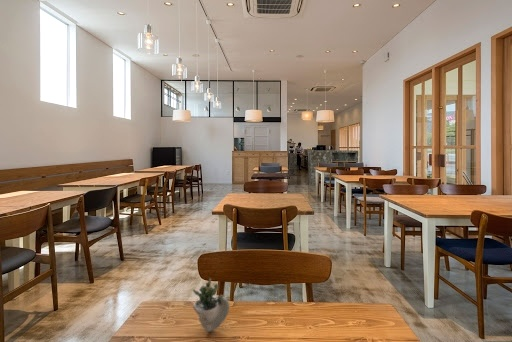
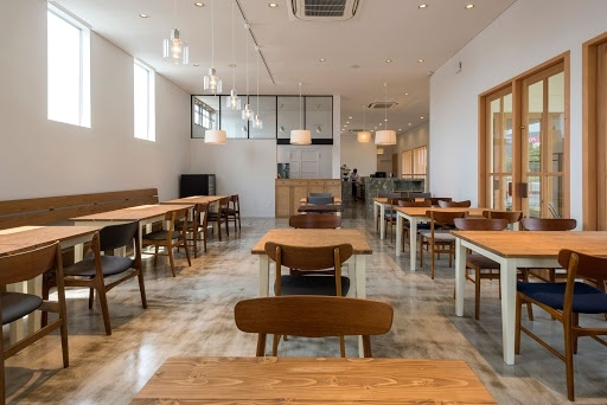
- succulent plant (223, 304)
